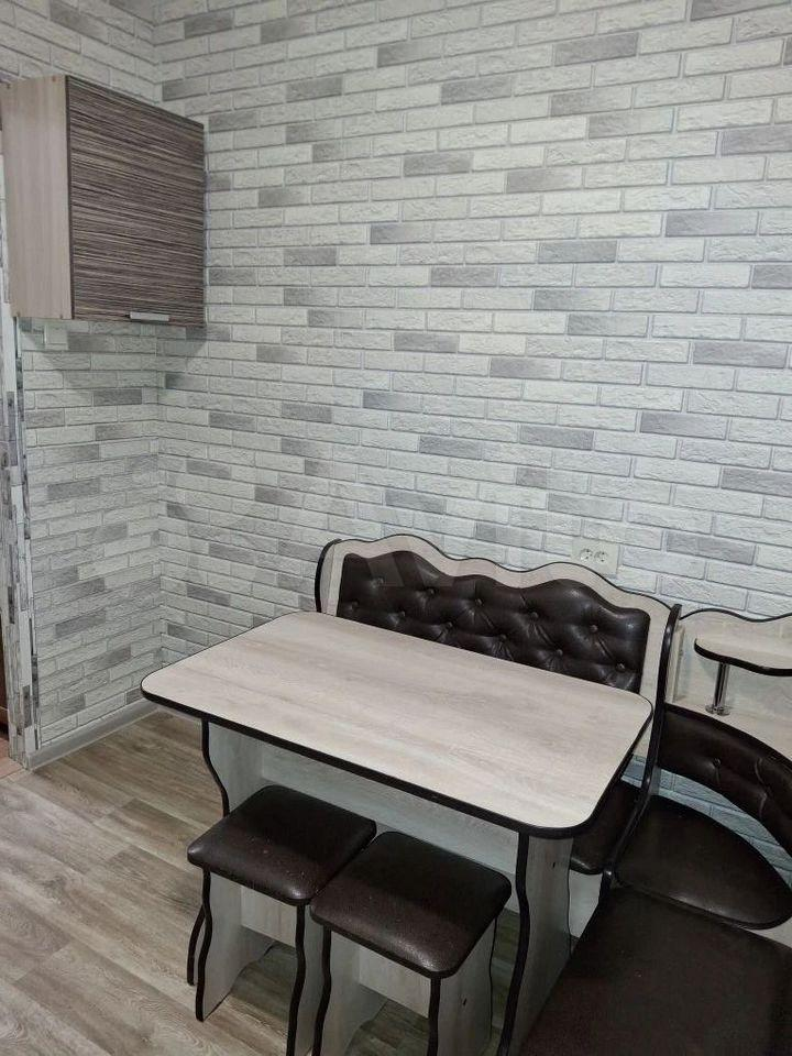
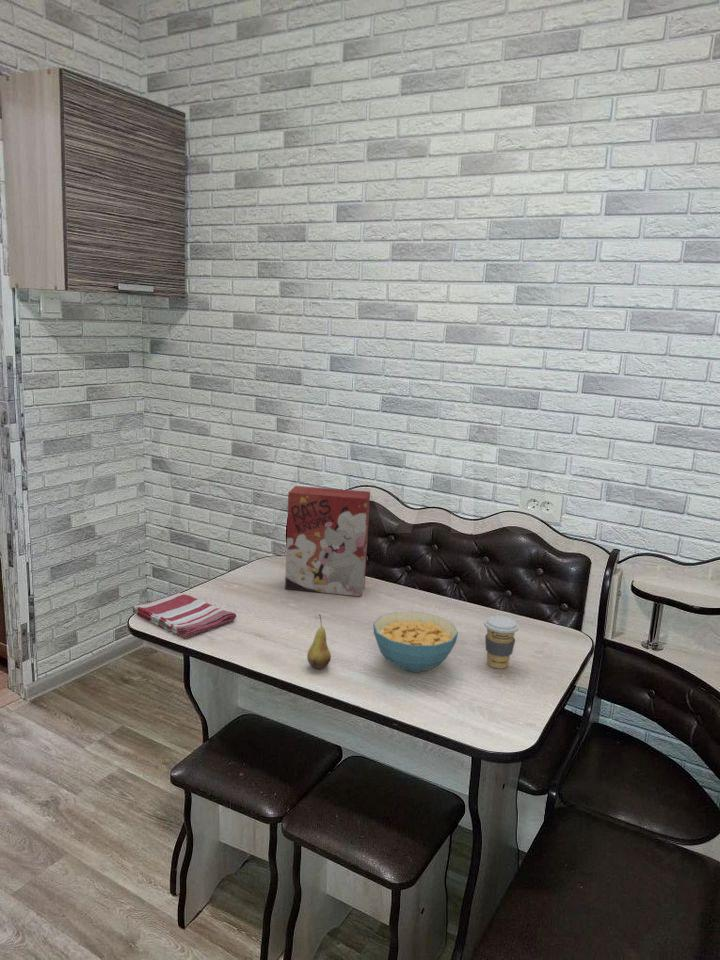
+ cereal box (327, 540)
+ fruit (319, 642)
+ cereal bowl (413, 647)
+ coffee cup (499, 642)
+ dish towel (183, 612)
